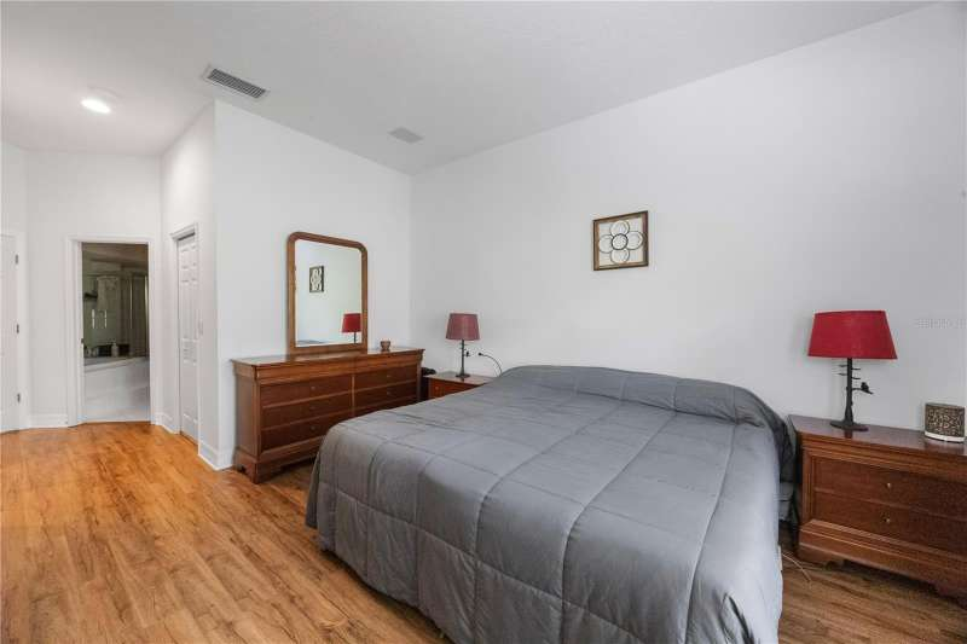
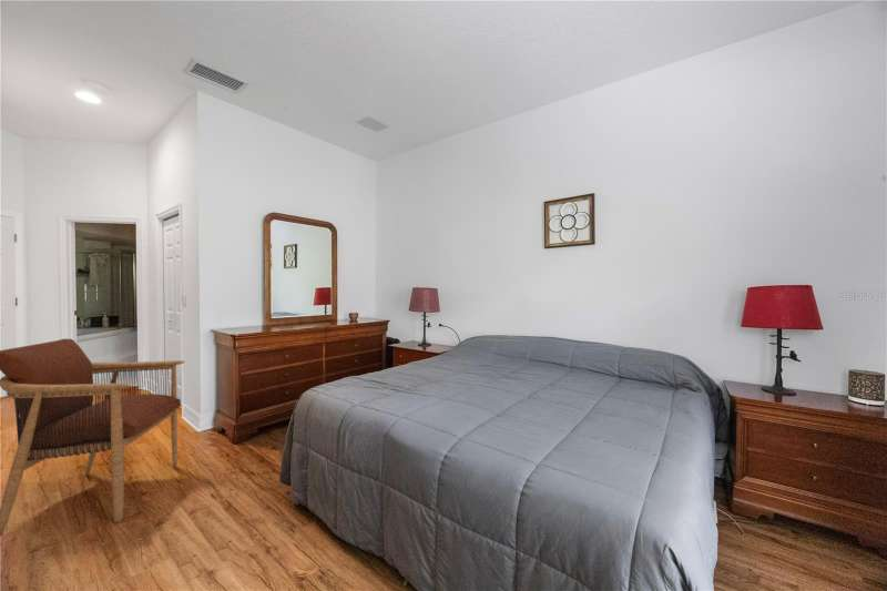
+ armchair (94, 419)
